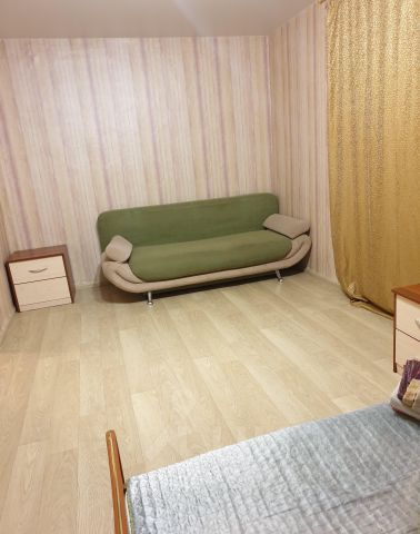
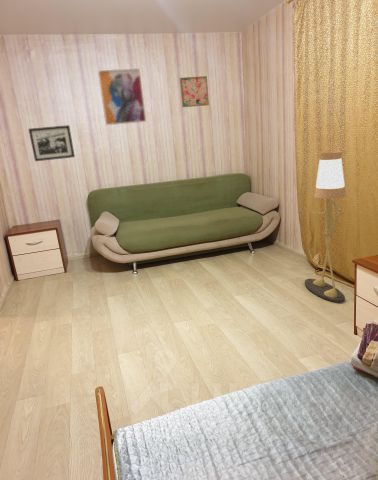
+ wall art (194, 91)
+ picture frame (52, 143)
+ floor lamp (326, 204)
+ wall art (122, 97)
